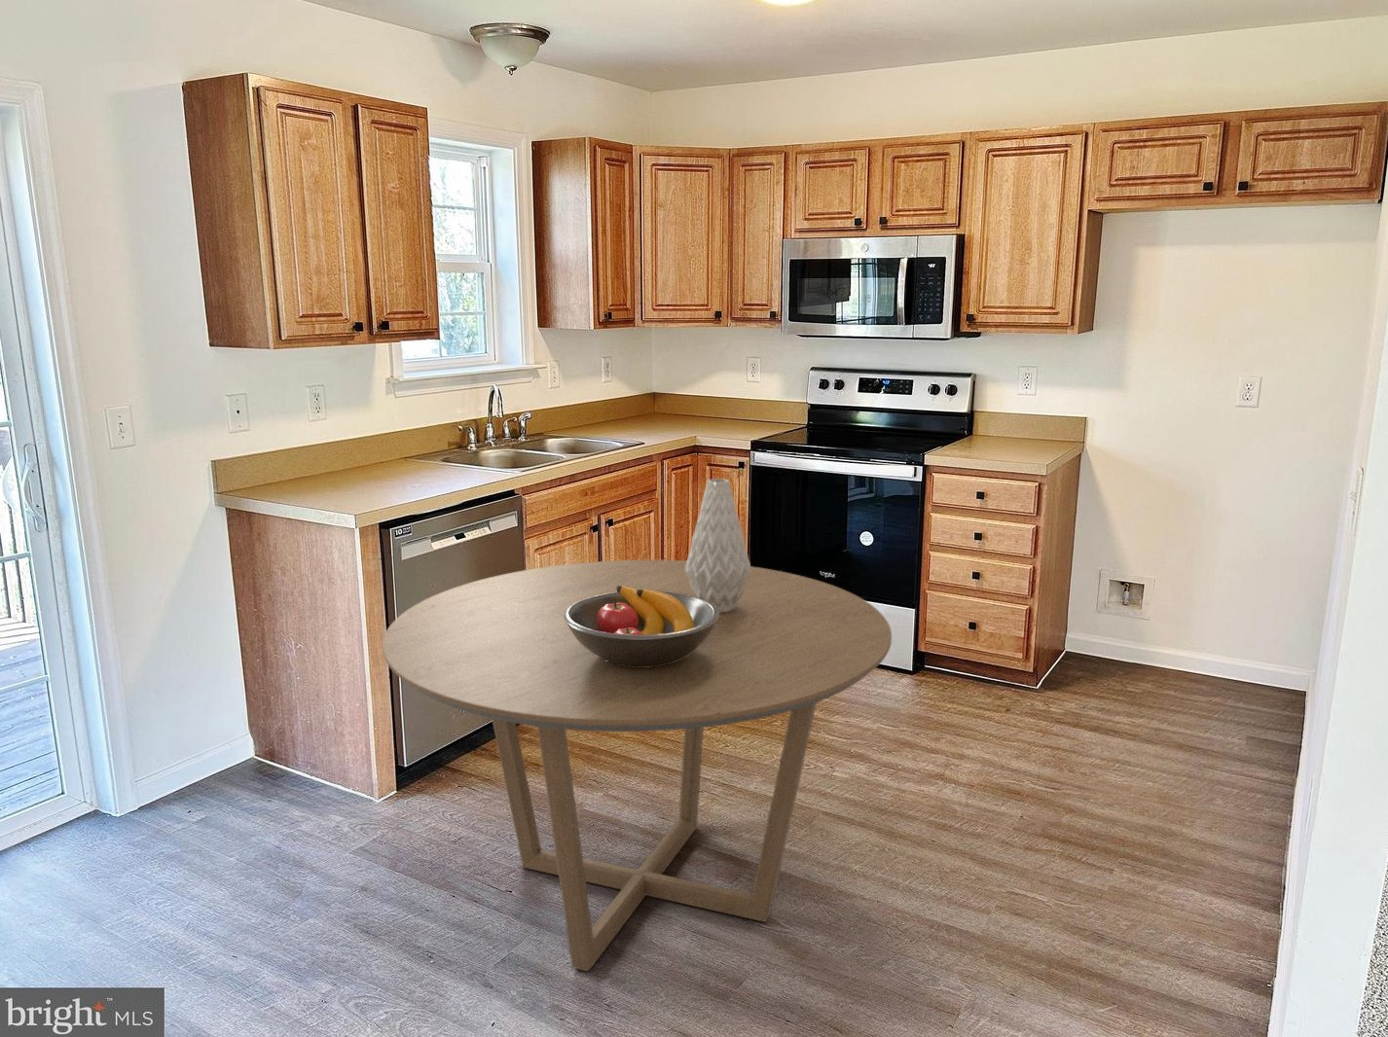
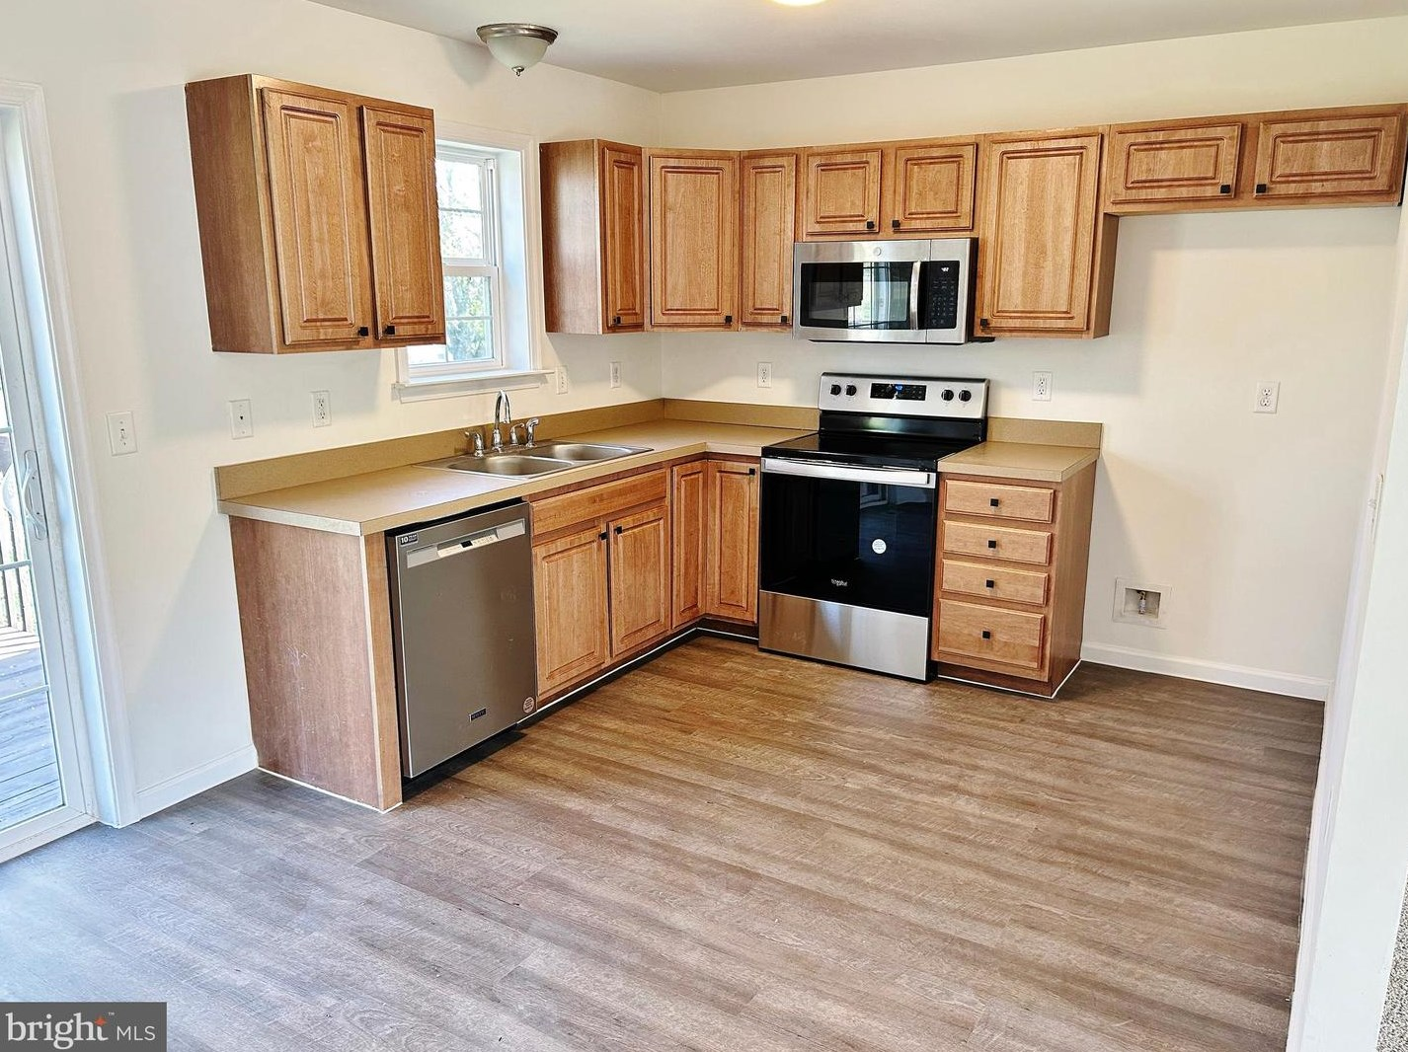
- dining table (642, 731)
- vase (718, 544)
- fruit bowl (642, 626)
